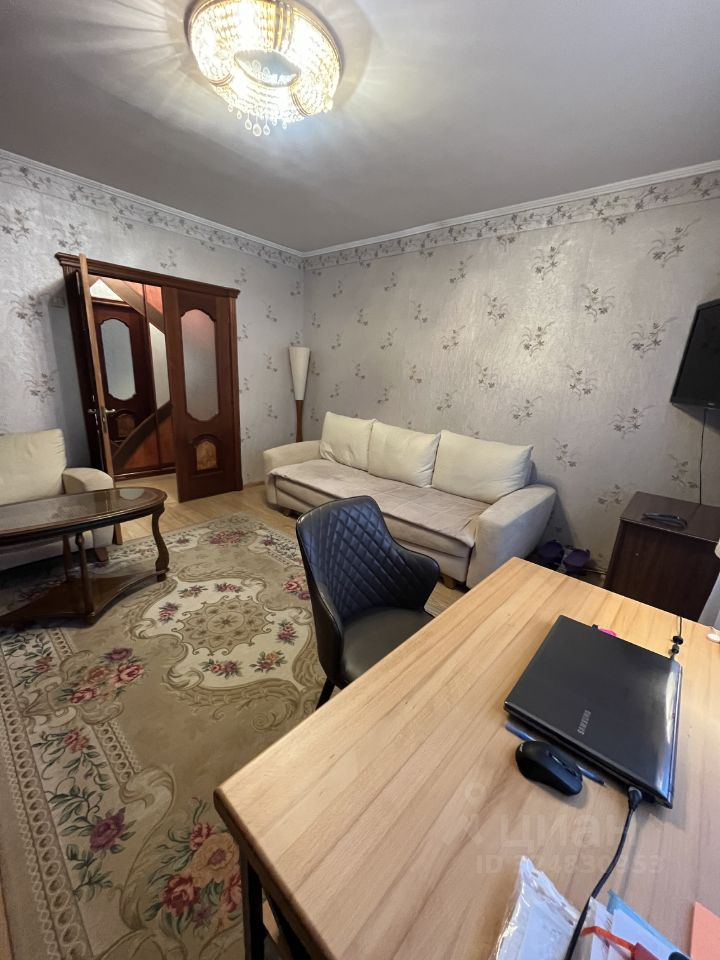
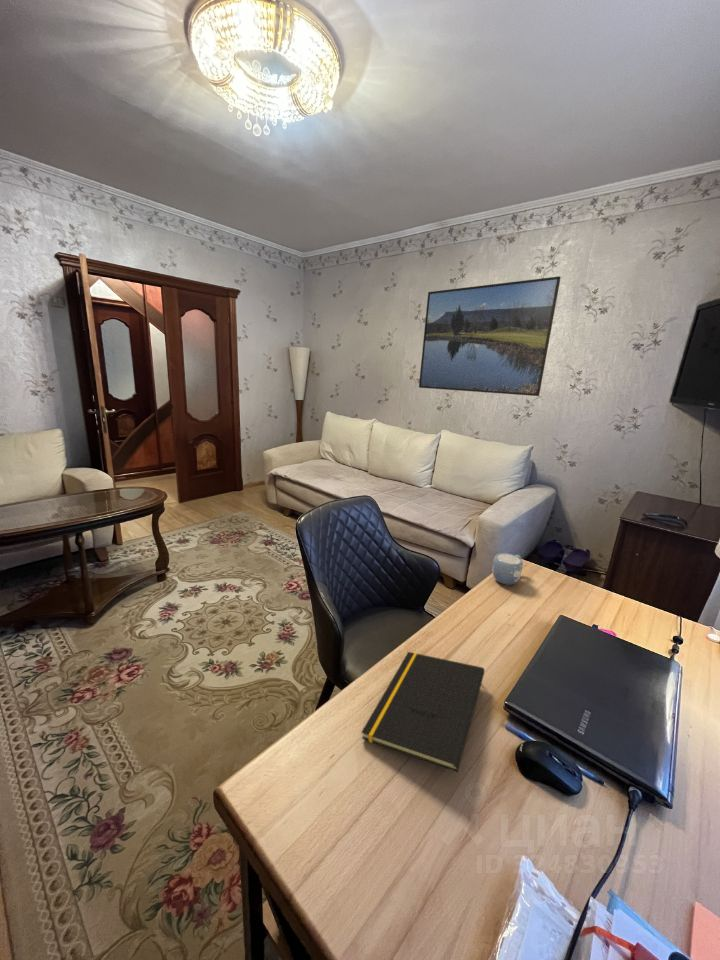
+ notepad (428, 700)
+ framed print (479, 340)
+ mug (509, 568)
